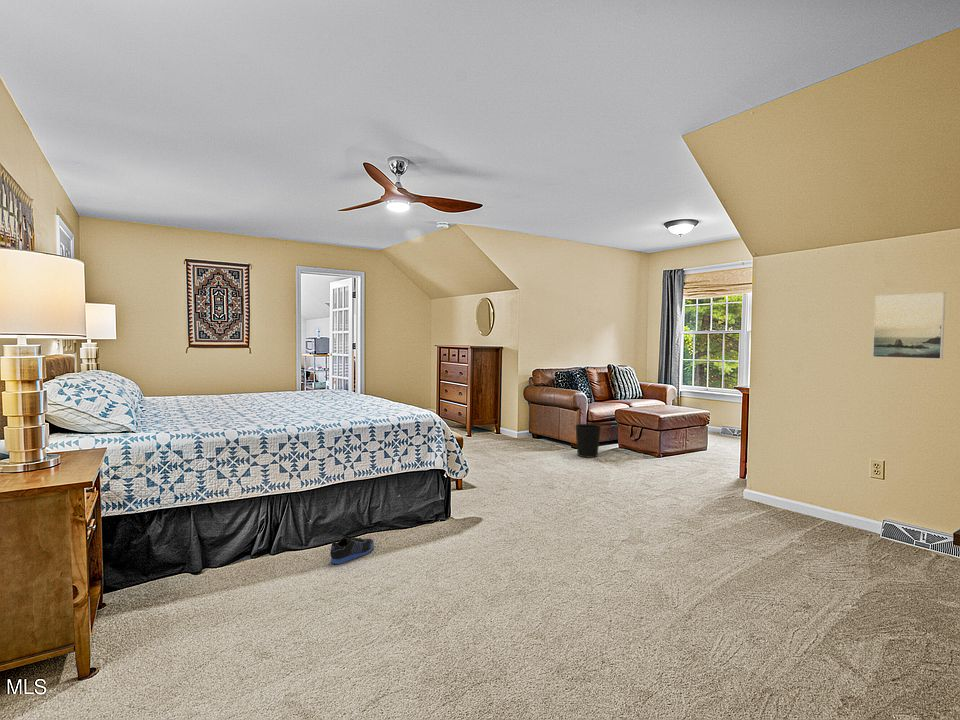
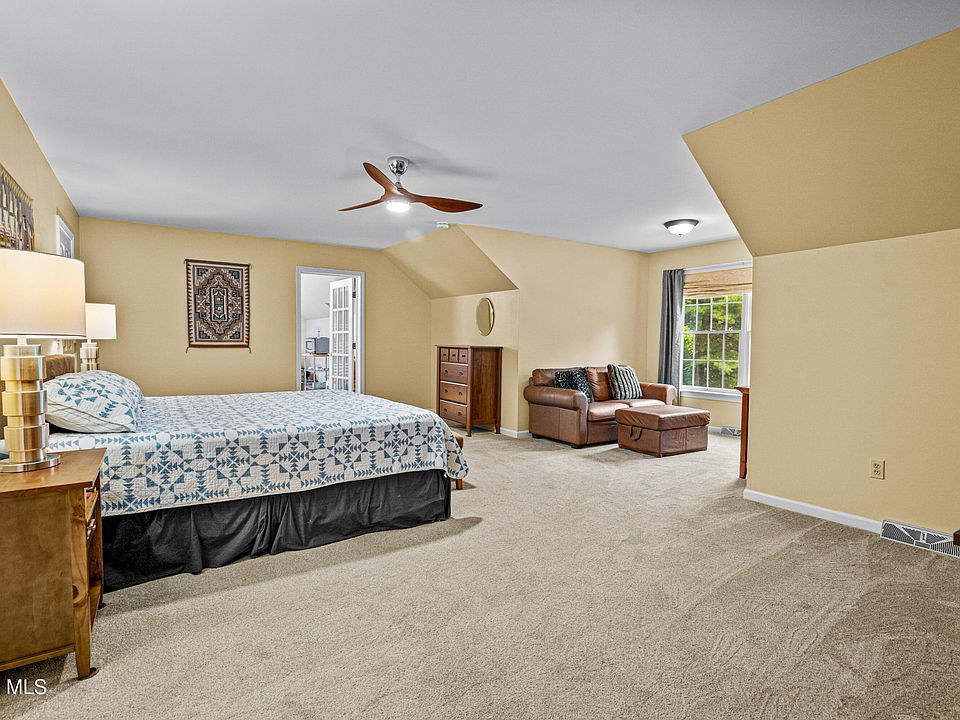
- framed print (907, 326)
- sneaker (353, 545)
- wastebasket (587, 440)
